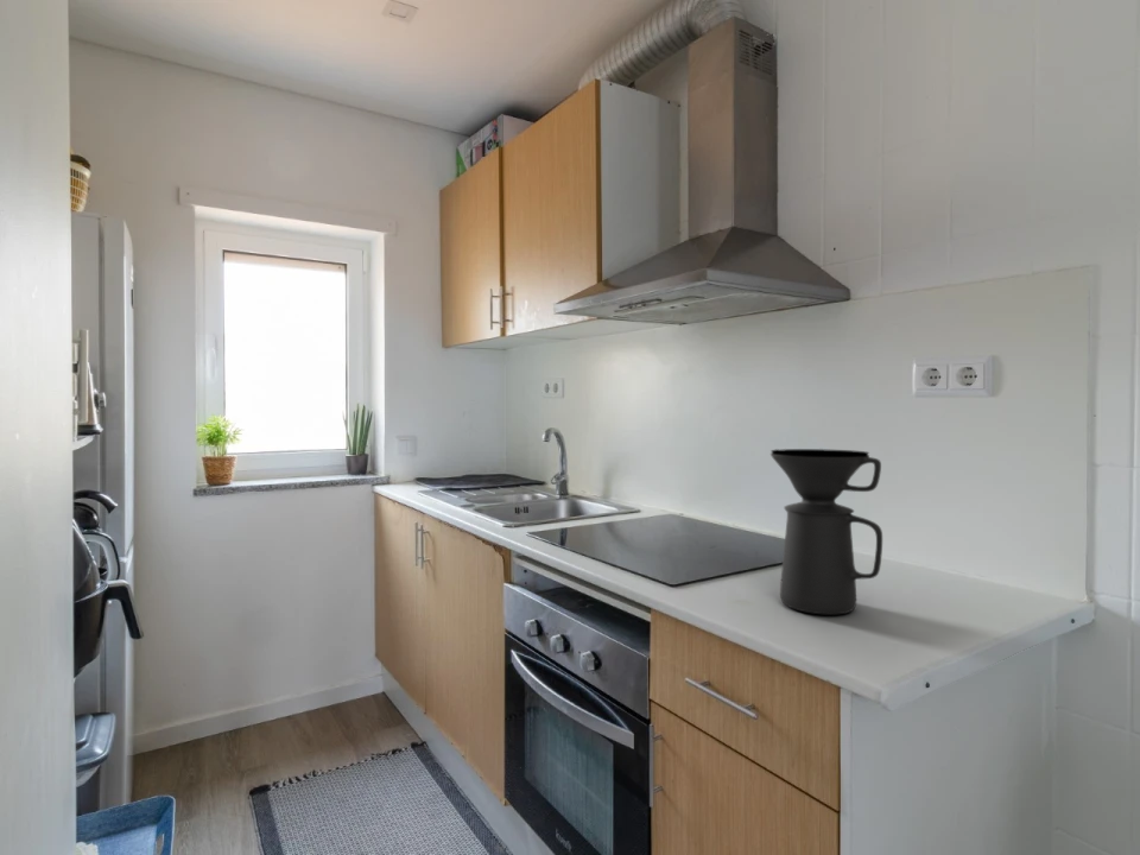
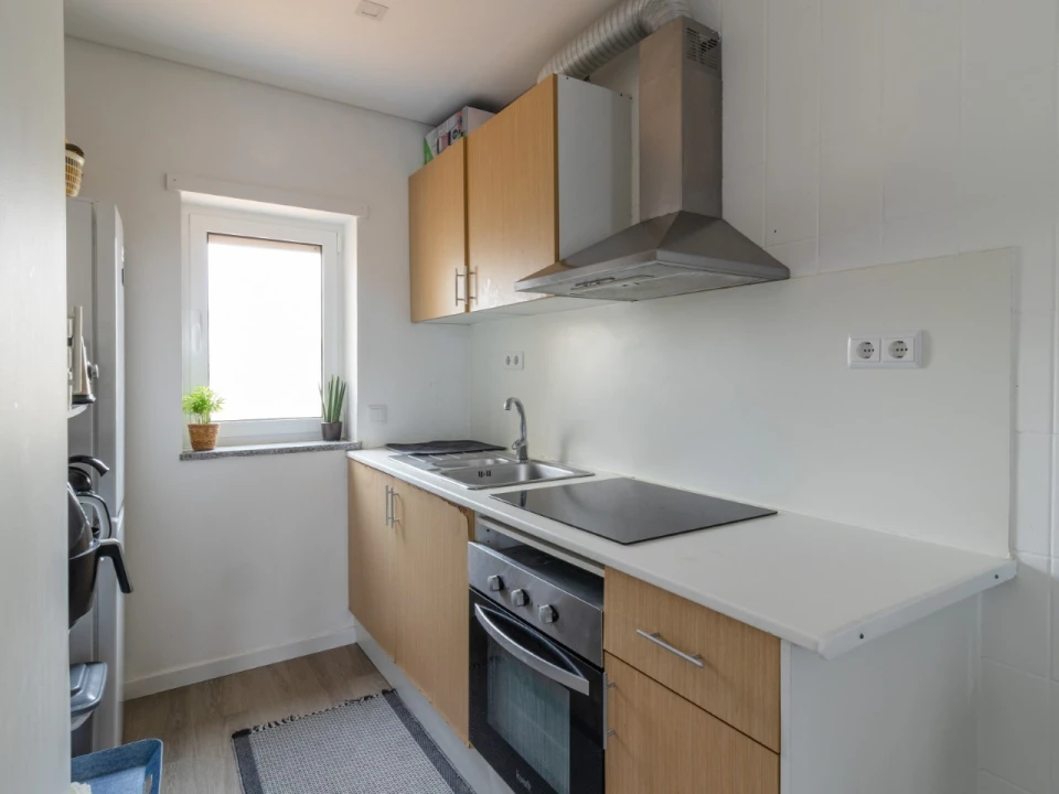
- coffee maker (818, 528)
